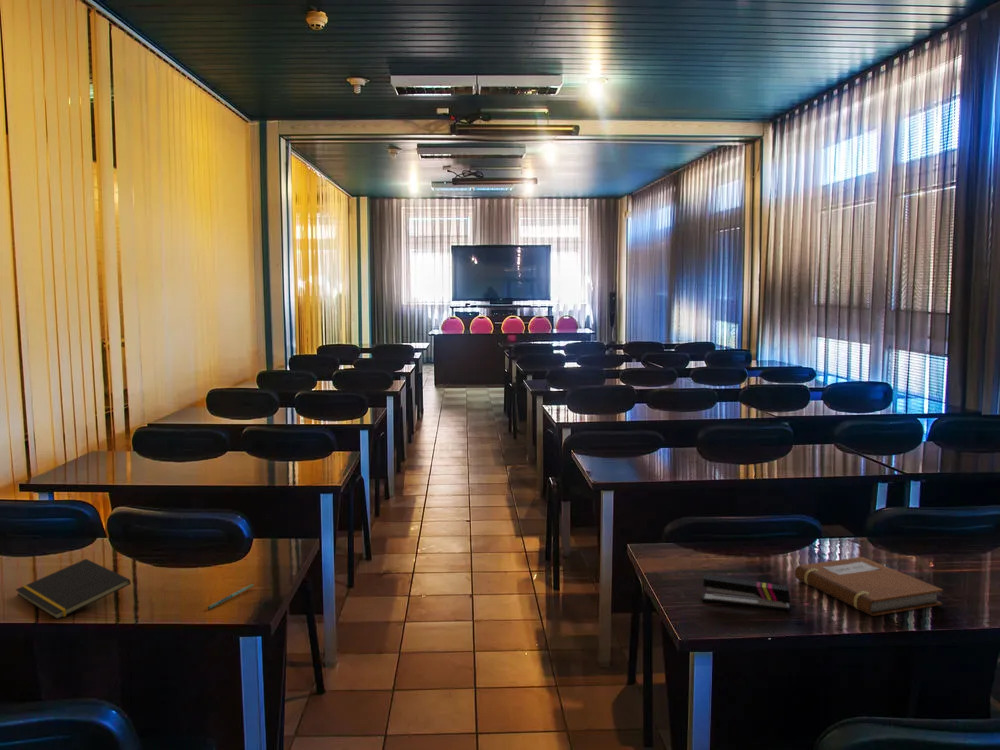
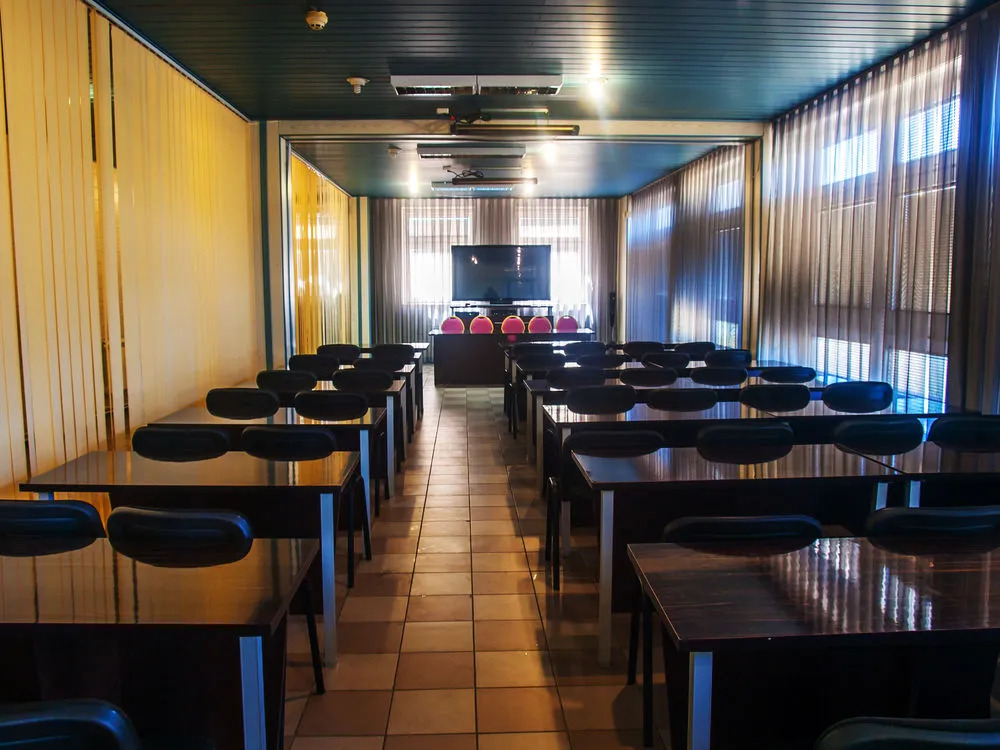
- pen (231, 596)
- stapler (745, 591)
- notepad (72, 586)
- notebook (862, 583)
